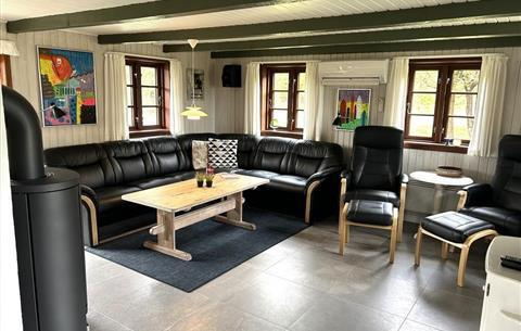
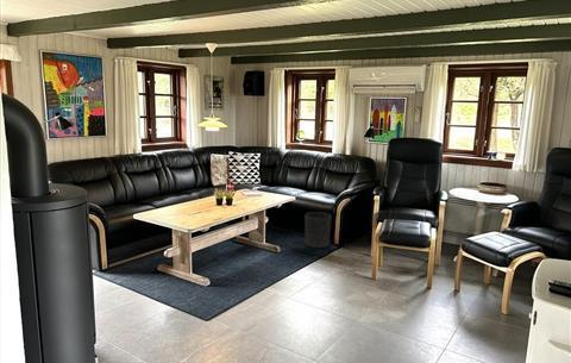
+ waste bin (316, 230)
